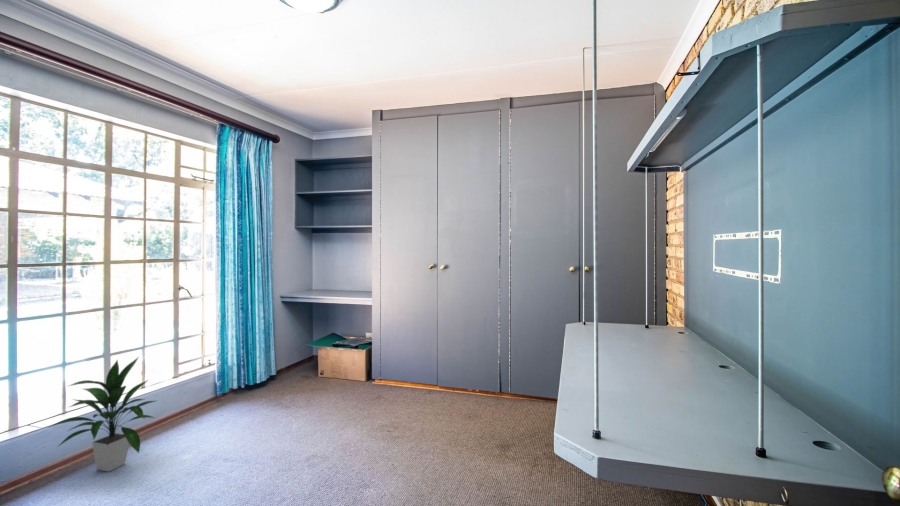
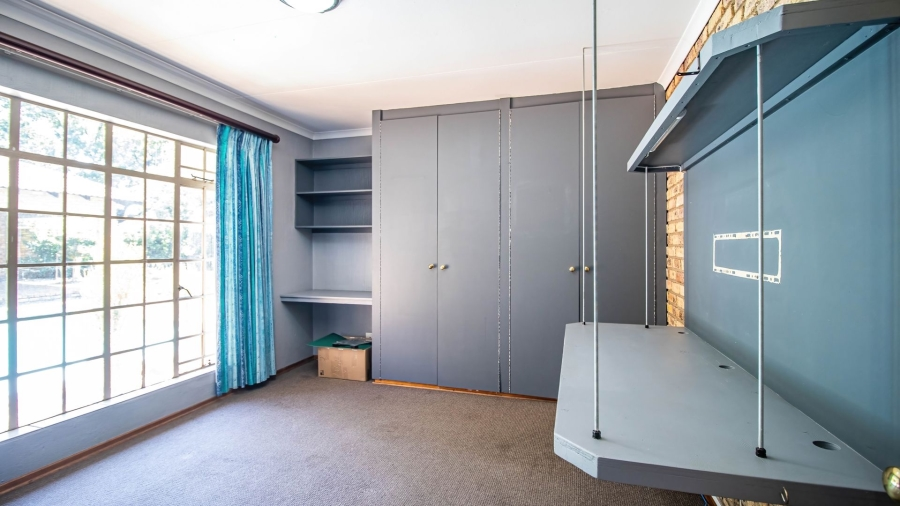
- indoor plant (111, 415)
